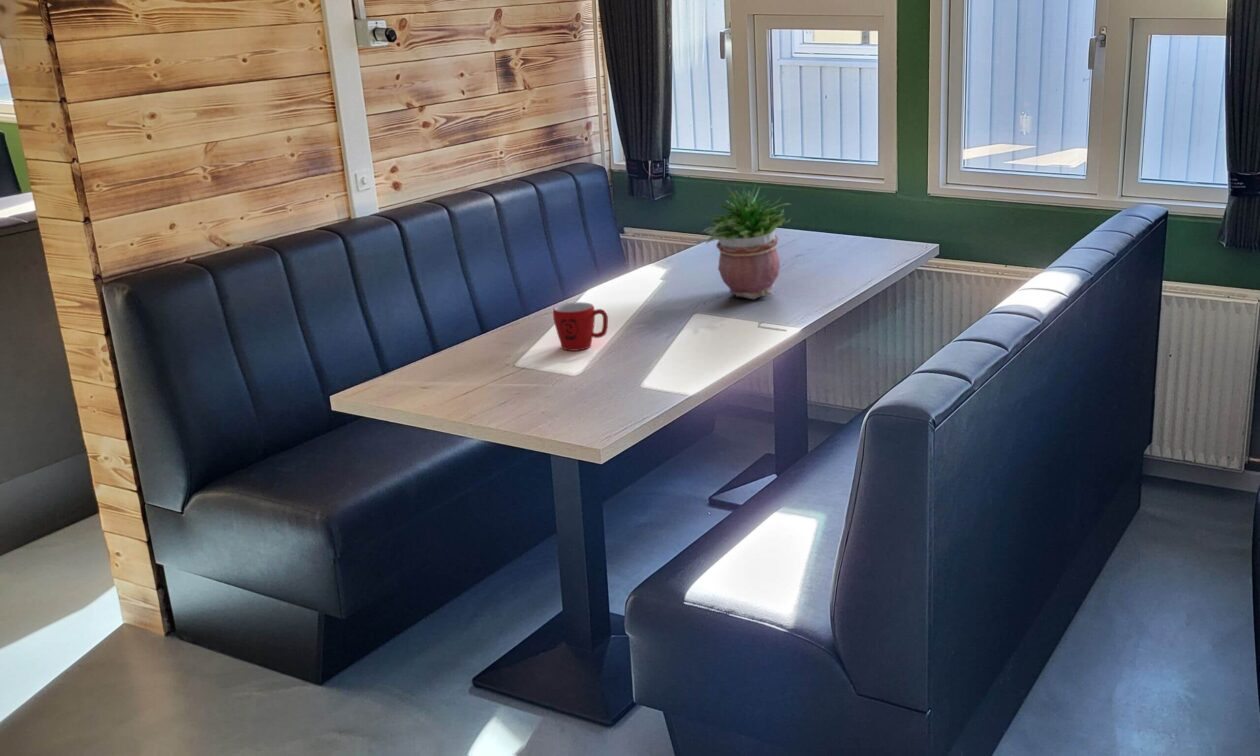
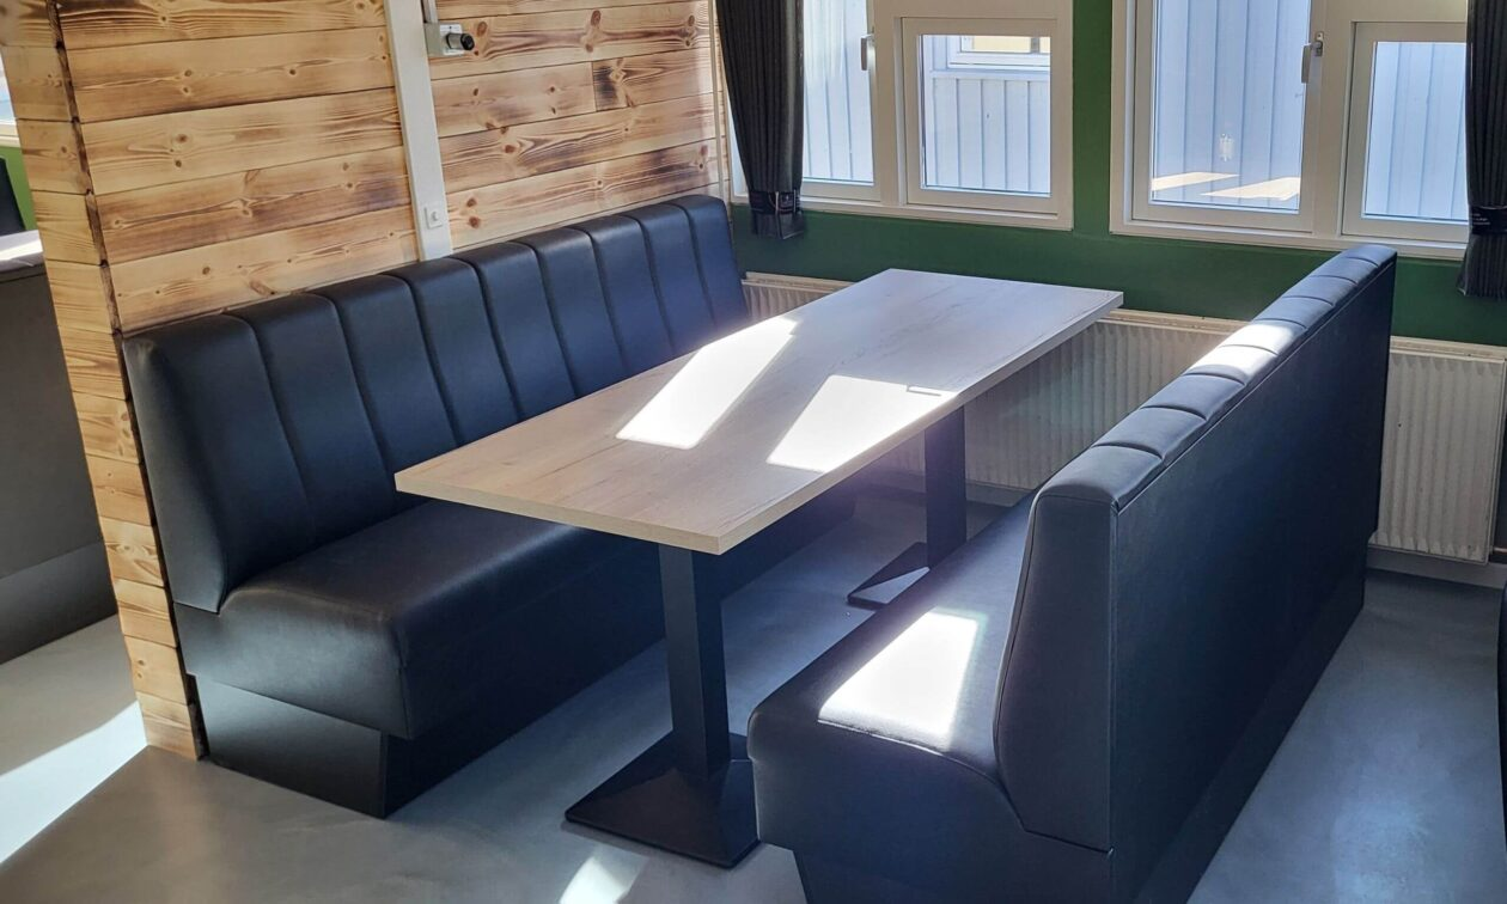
- mug (581, 327)
- potted plant (747, 240)
